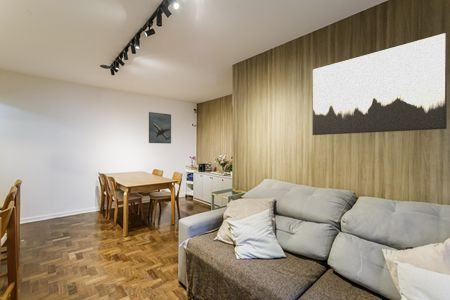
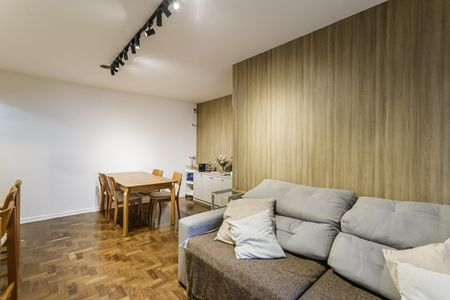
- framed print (160, 128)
- wall art (367, 93)
